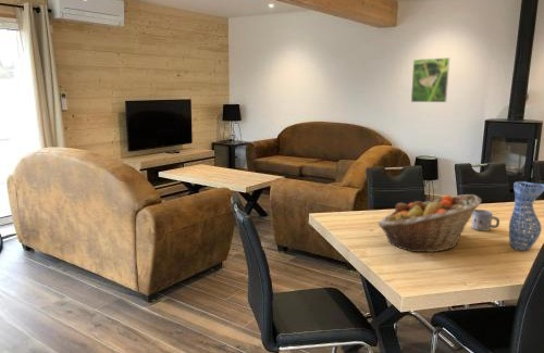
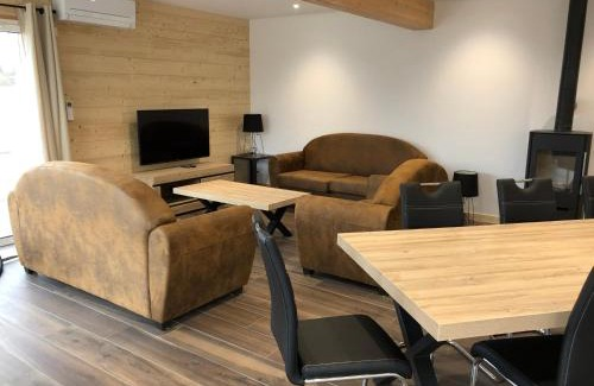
- vase (524, 216)
- mug (485, 220)
- fruit basket (429, 218)
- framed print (430, 80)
